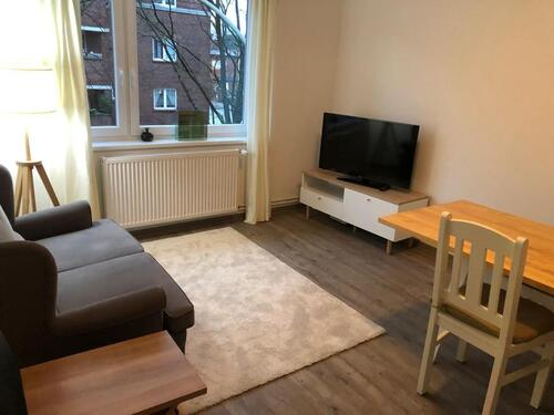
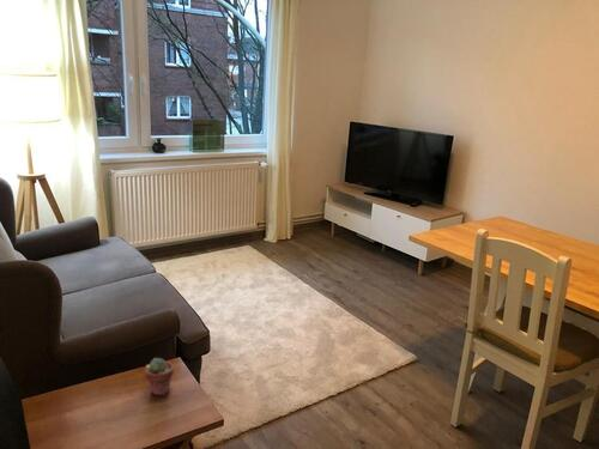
+ potted succulent (159, 374)
